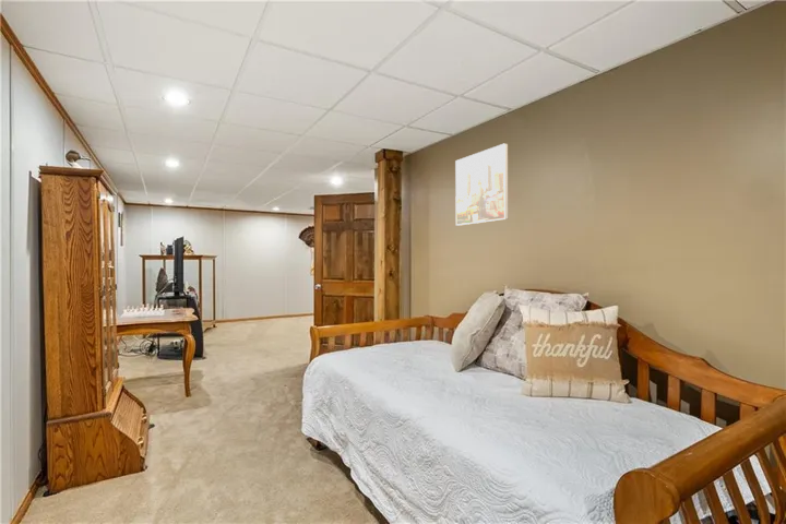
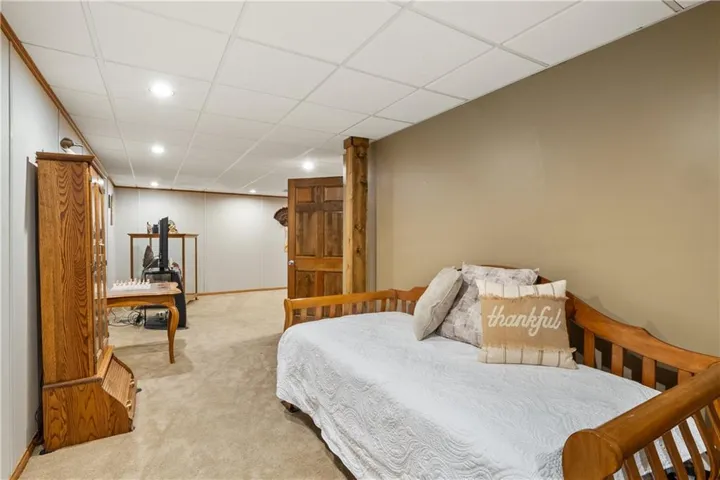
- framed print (479, 188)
